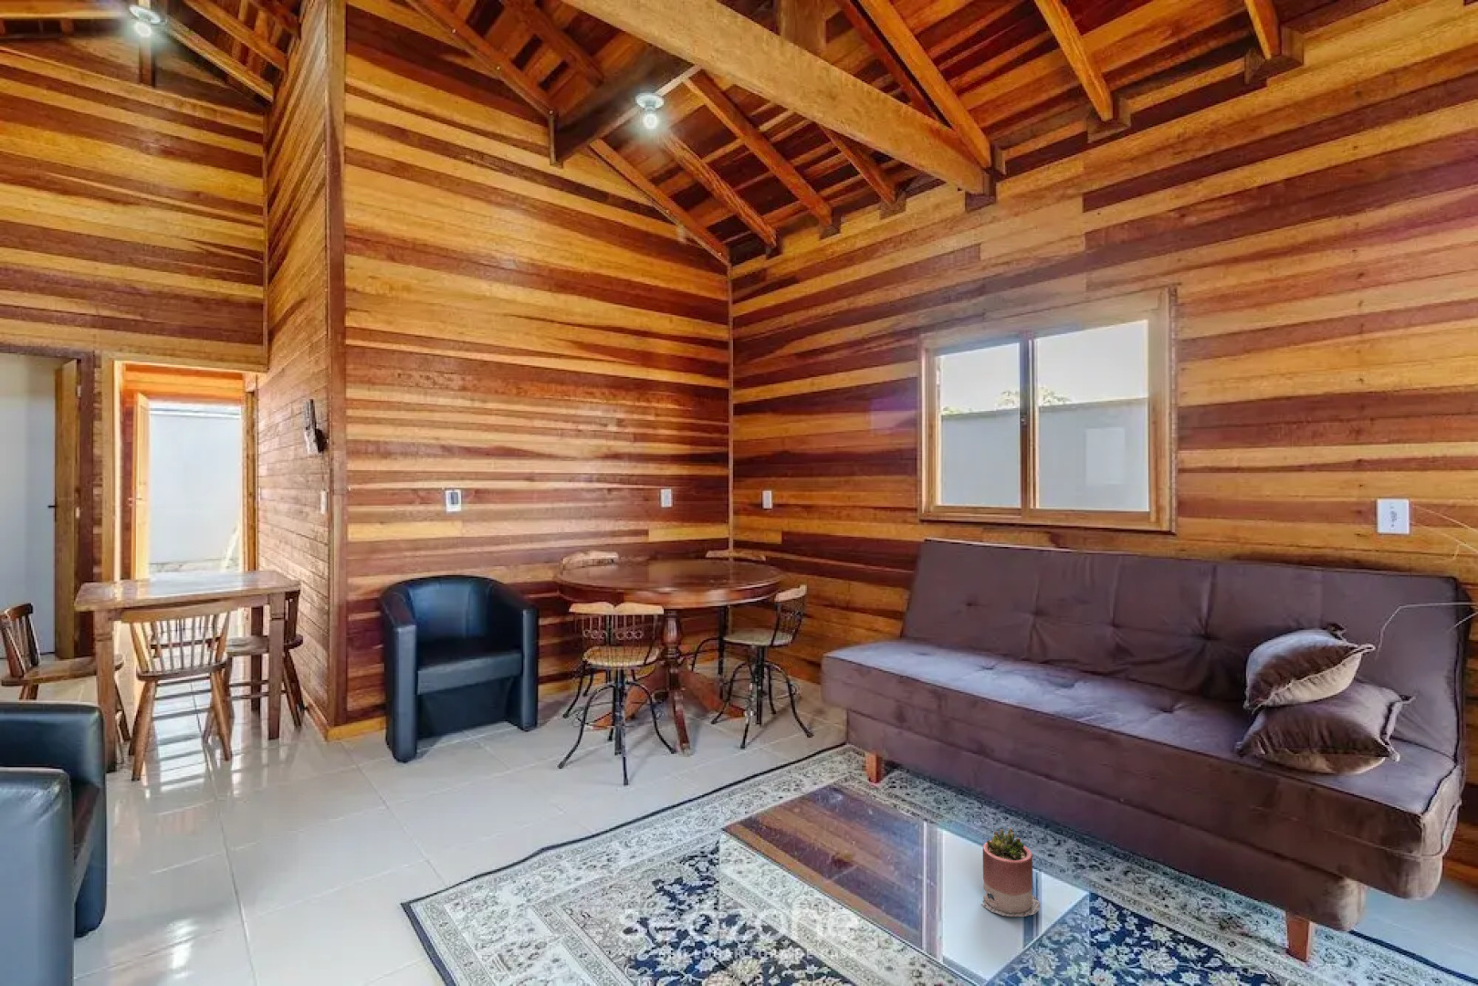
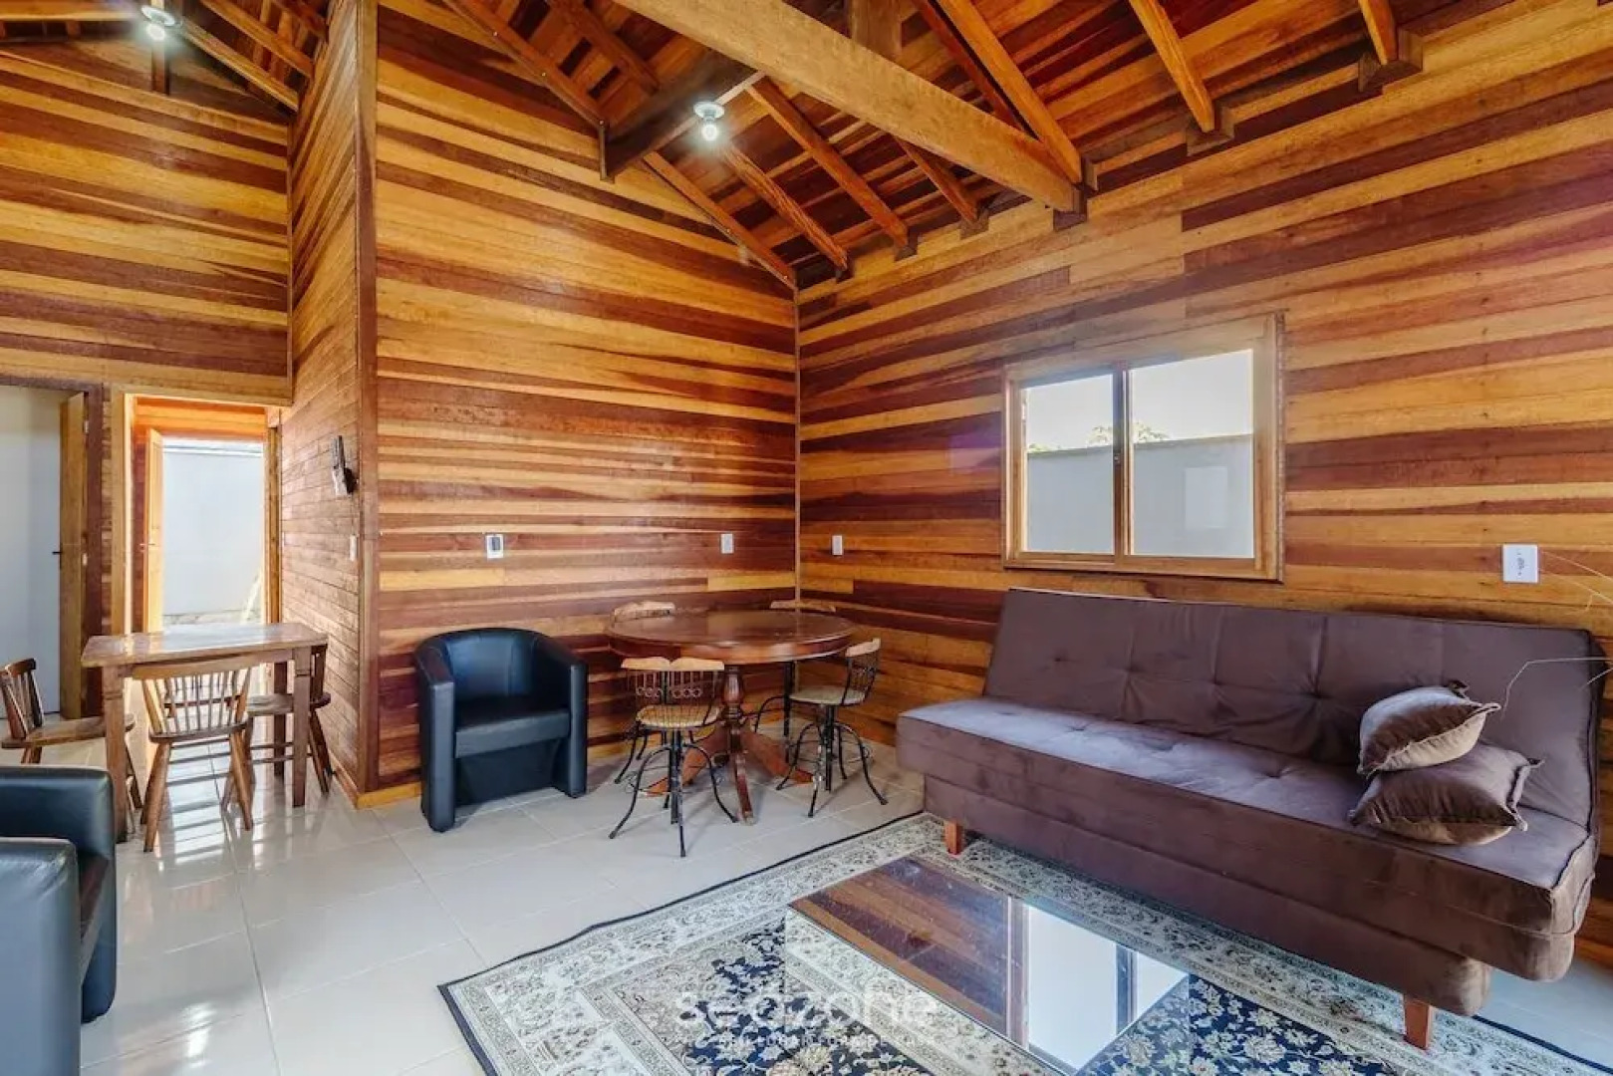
- succulent planter (1007, 866)
